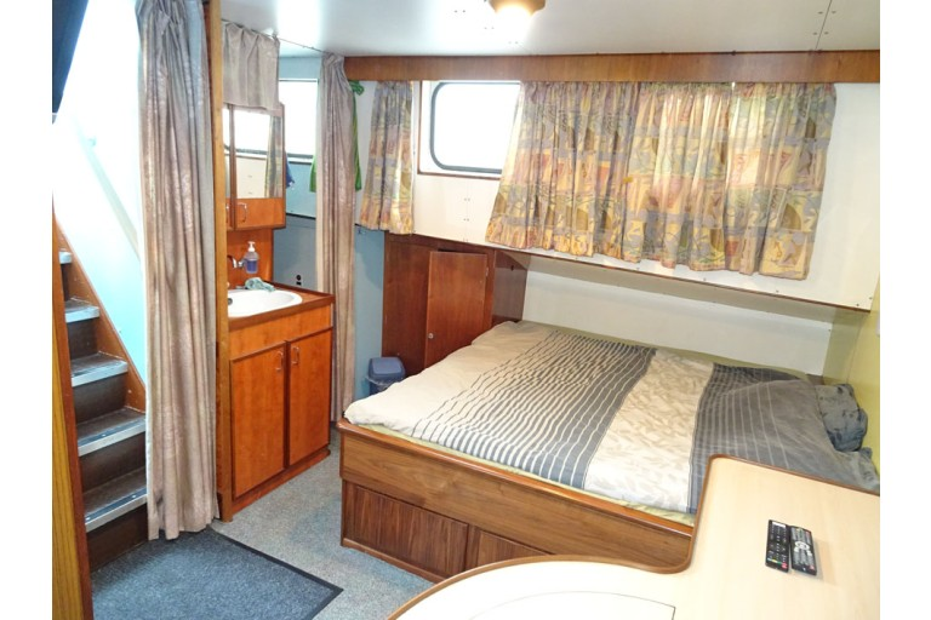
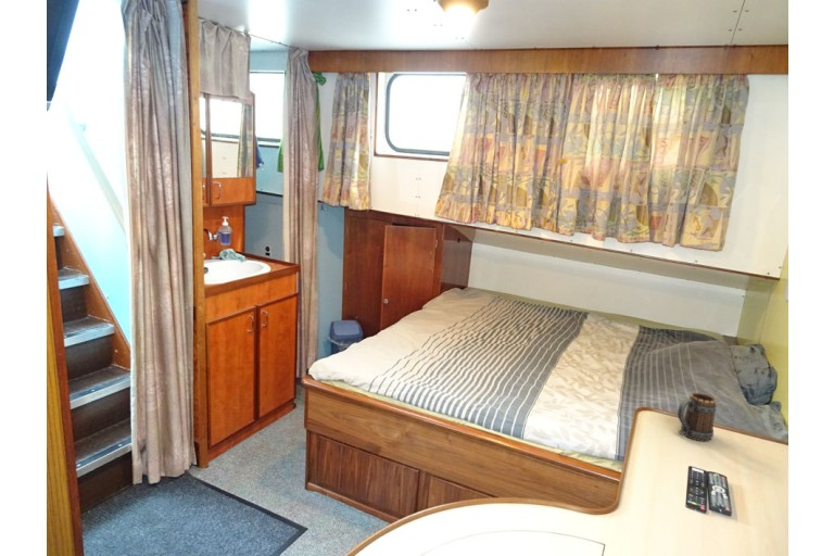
+ mug (694, 416)
